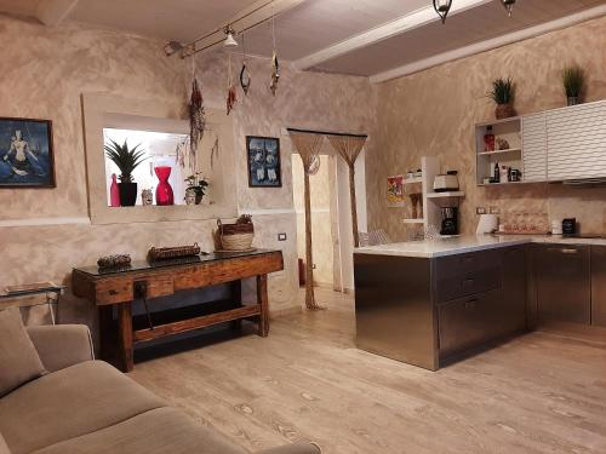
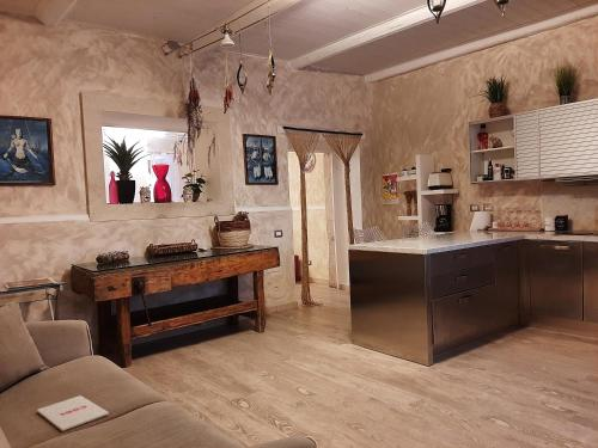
+ magazine (72, 411)
